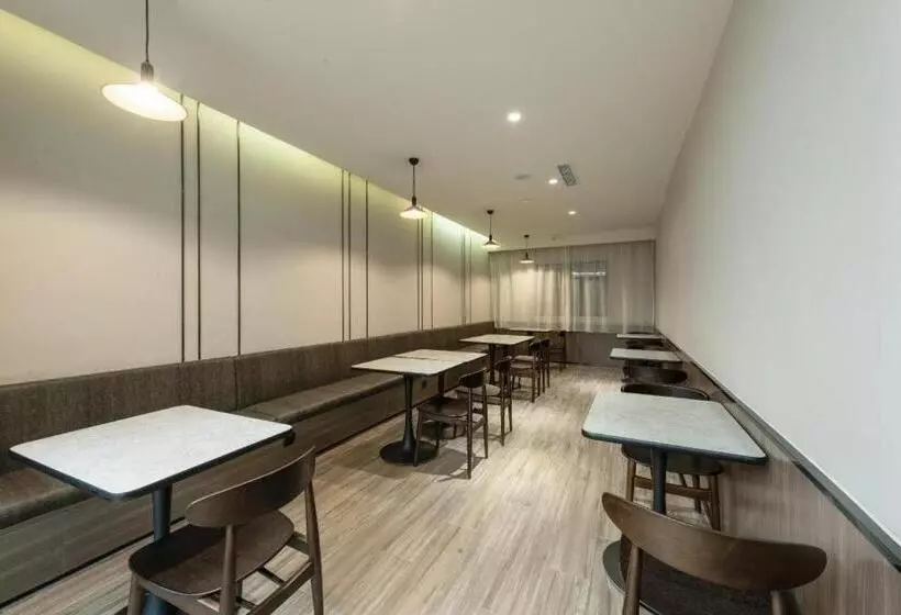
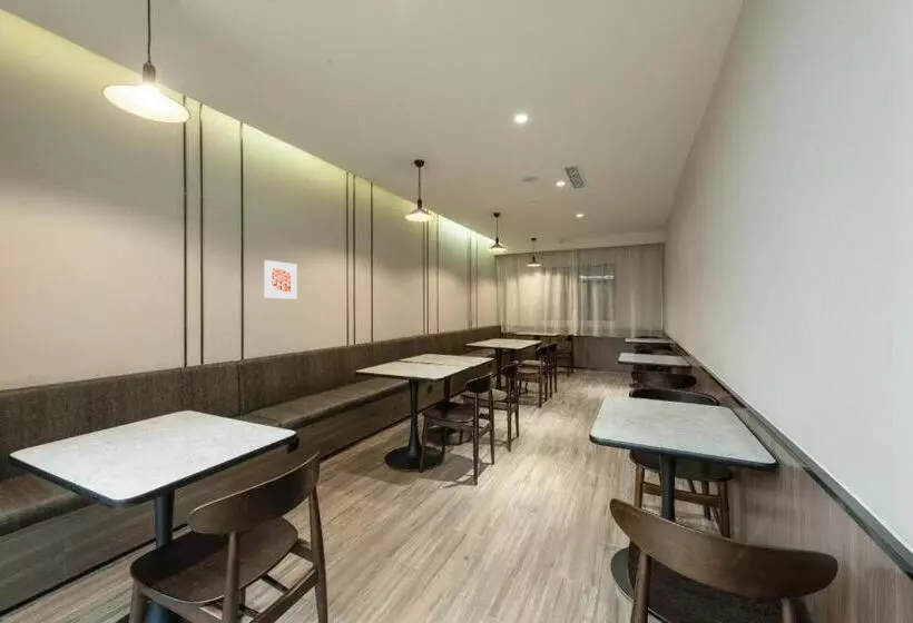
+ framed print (281, 280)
